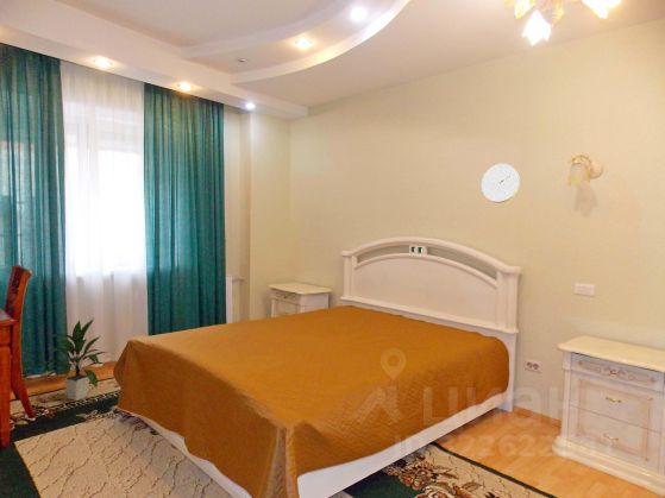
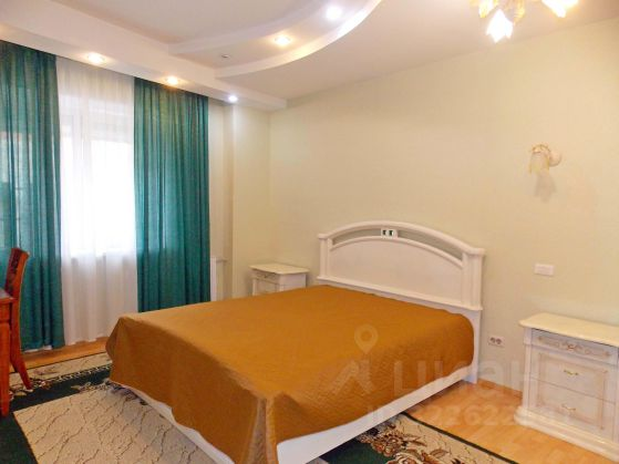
- wall clock (498, 183)
- indoor plant (76, 360)
